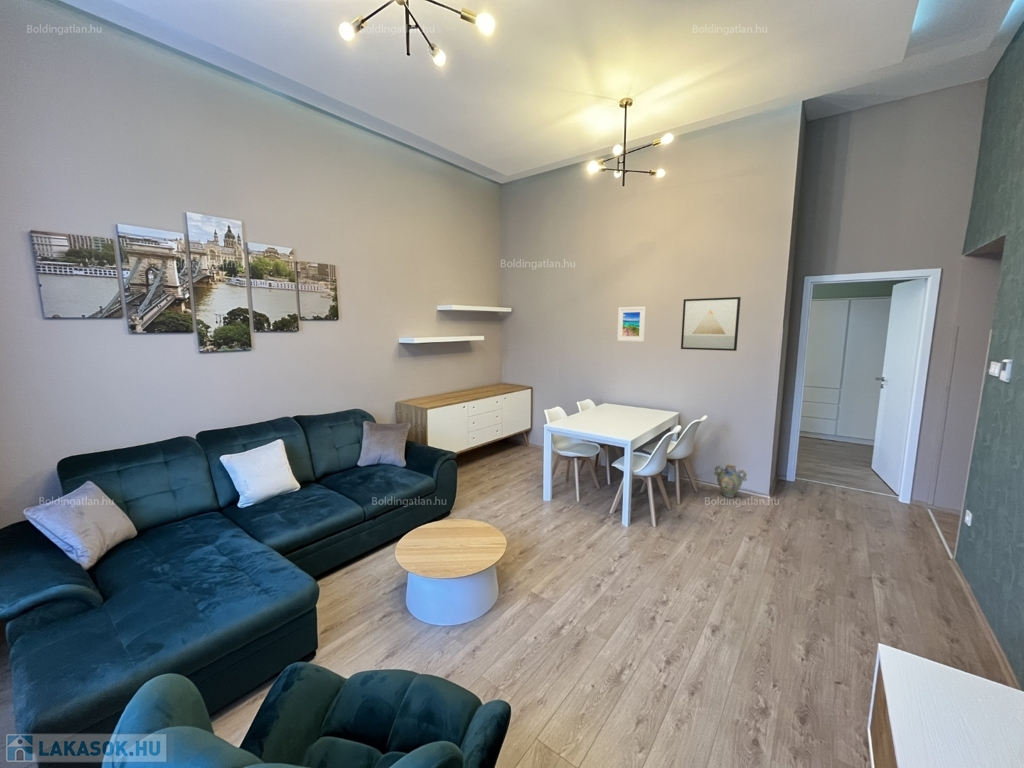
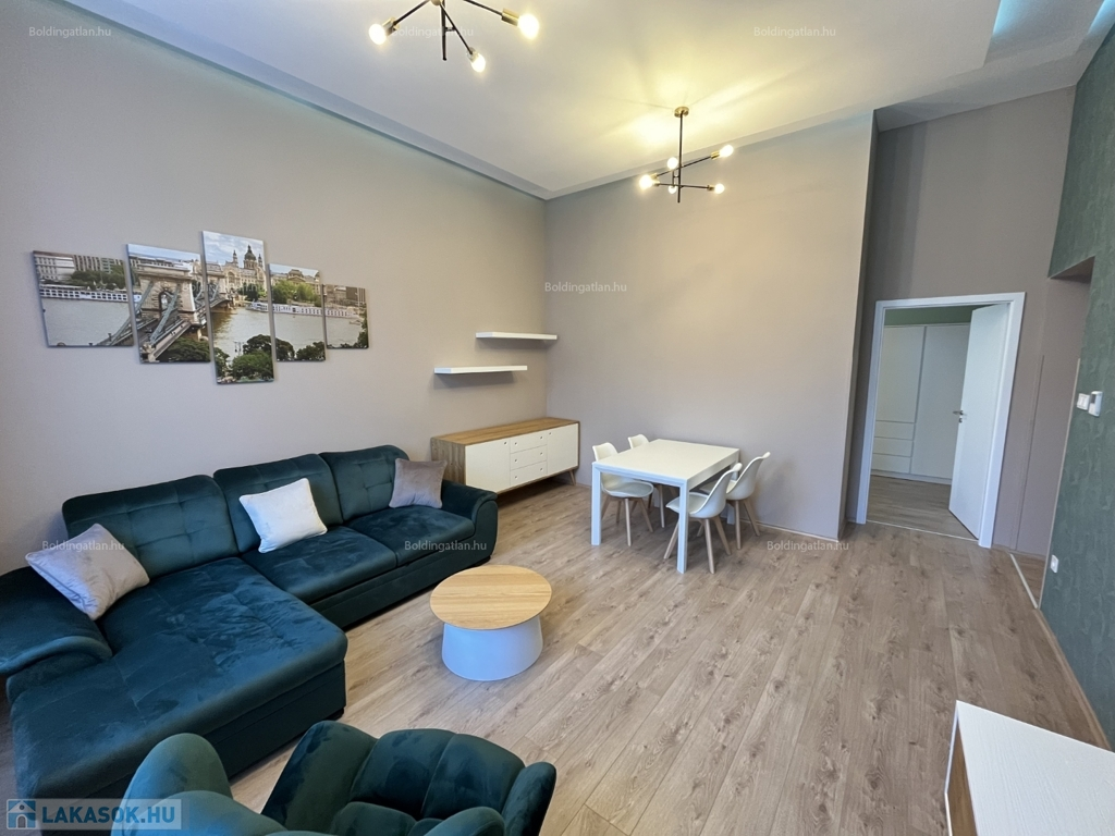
- wall art (709, 324)
- ceramic jug (729, 480)
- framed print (631, 324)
